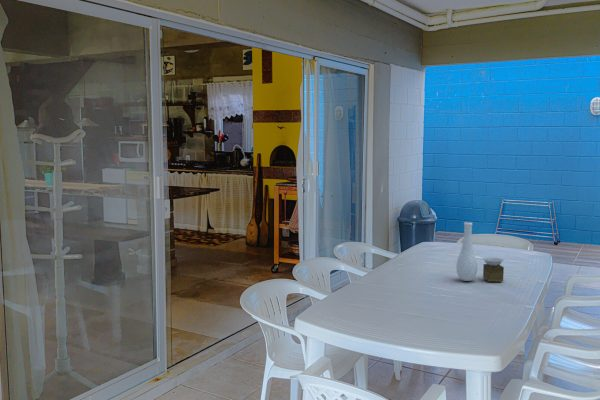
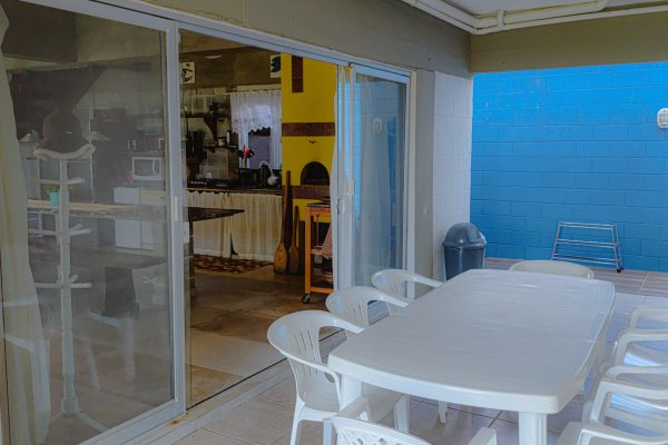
- vase (474, 254)
